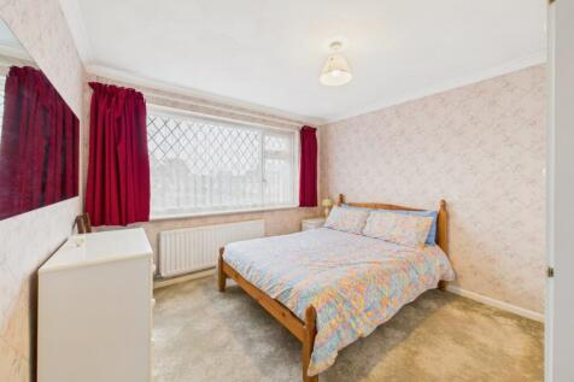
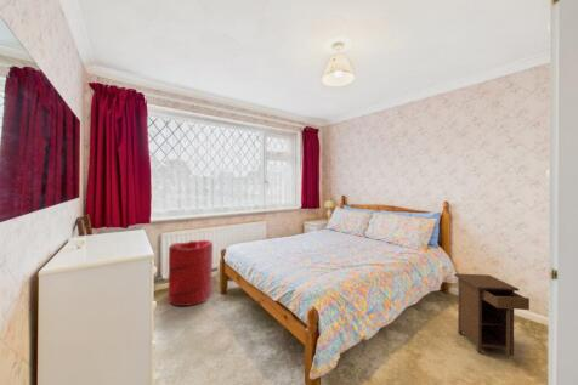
+ laundry hamper (191, 268)
+ nightstand (489, 316)
